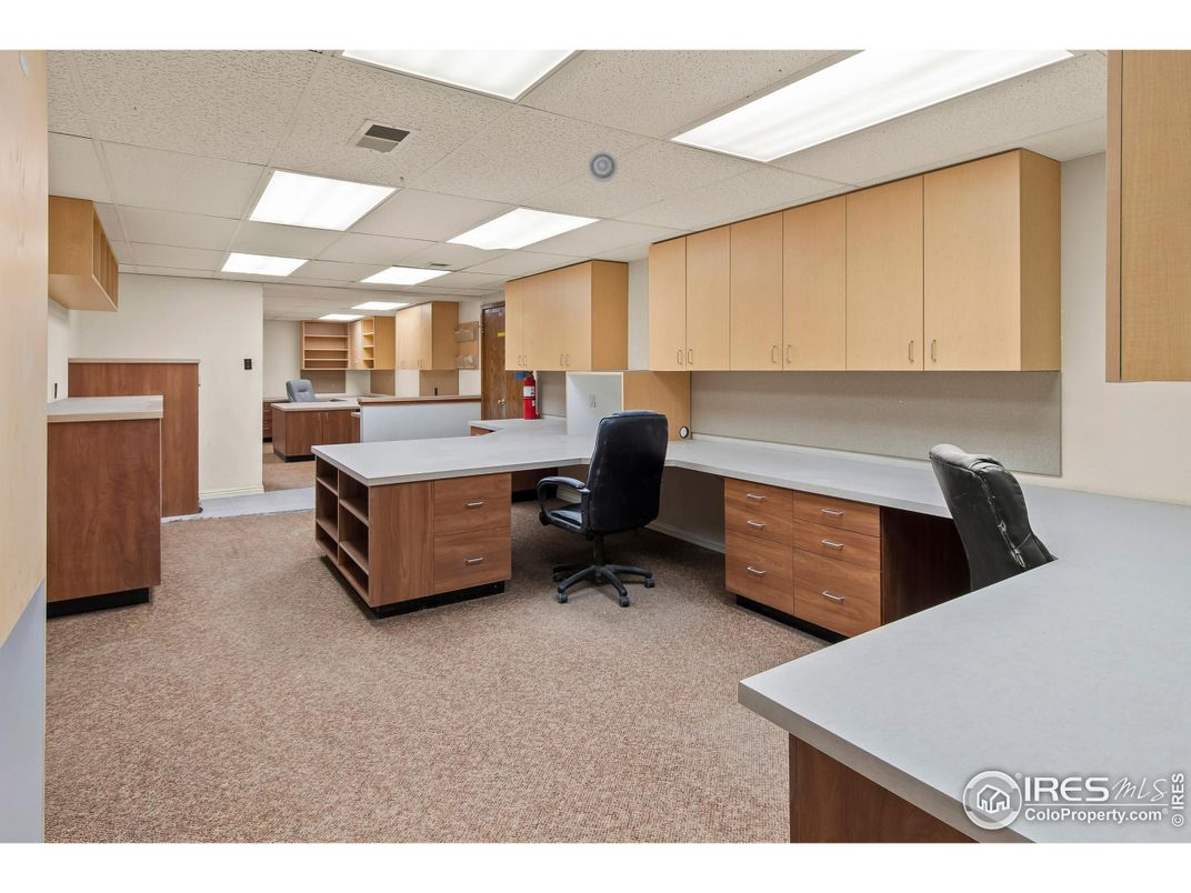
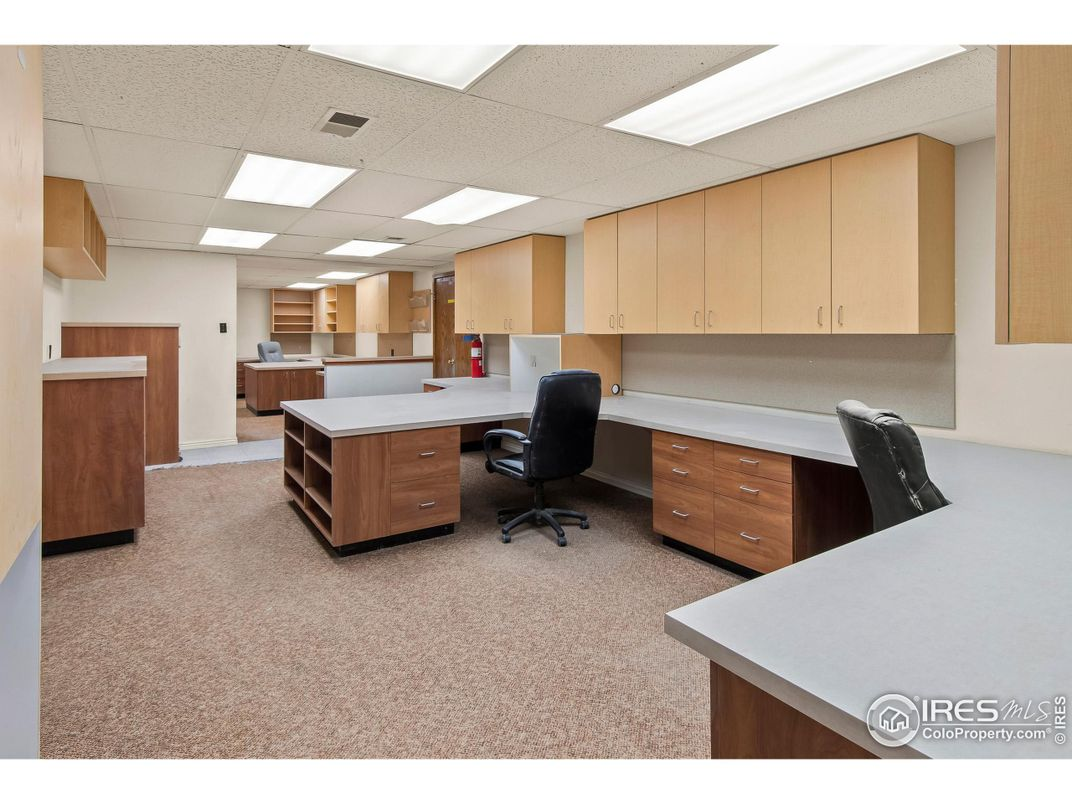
- smoke detector (602, 165)
